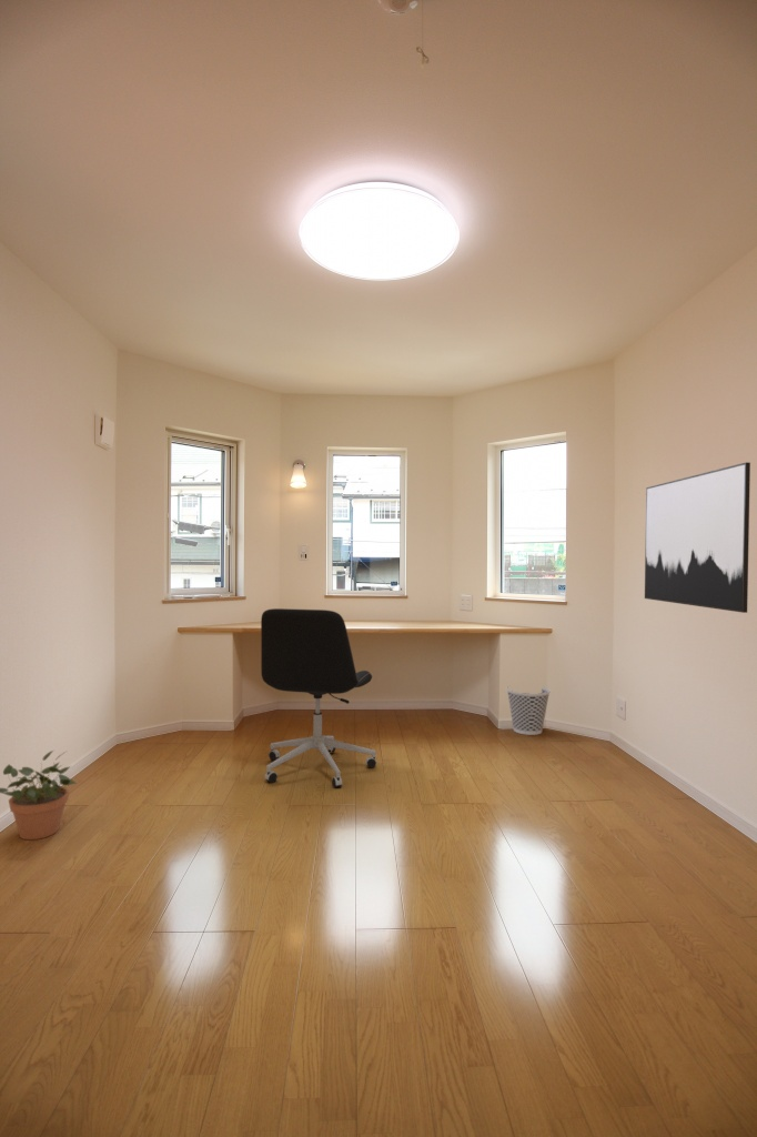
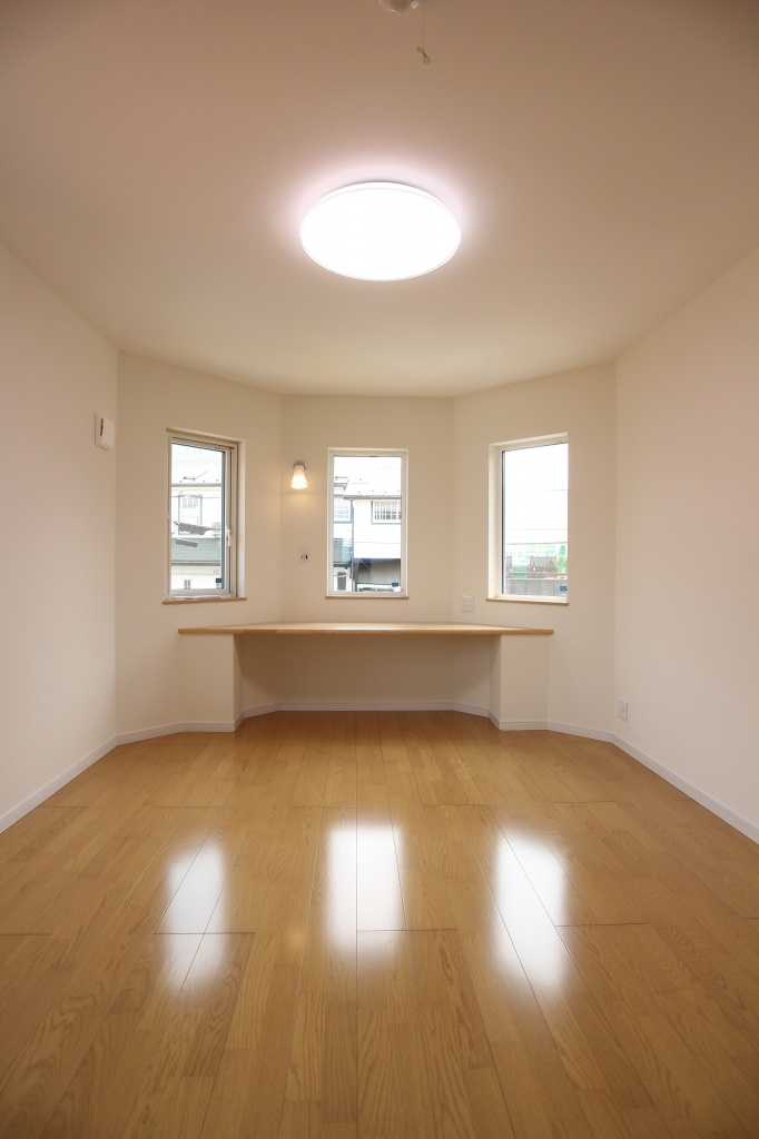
- wall art (689, 541)
- office chair (317, 686)
- wastebasket (527, 710)
- potted plant (40, 794)
